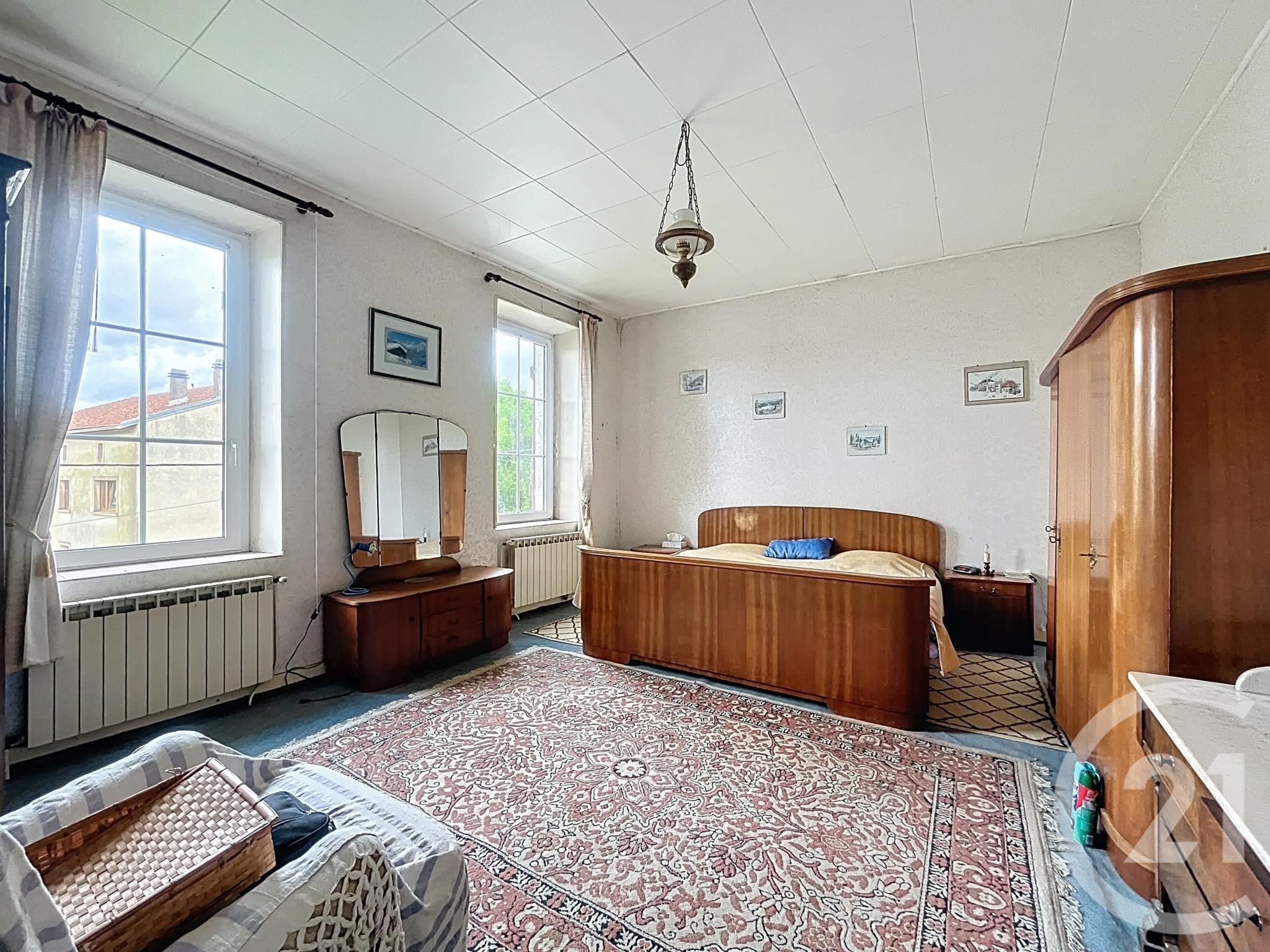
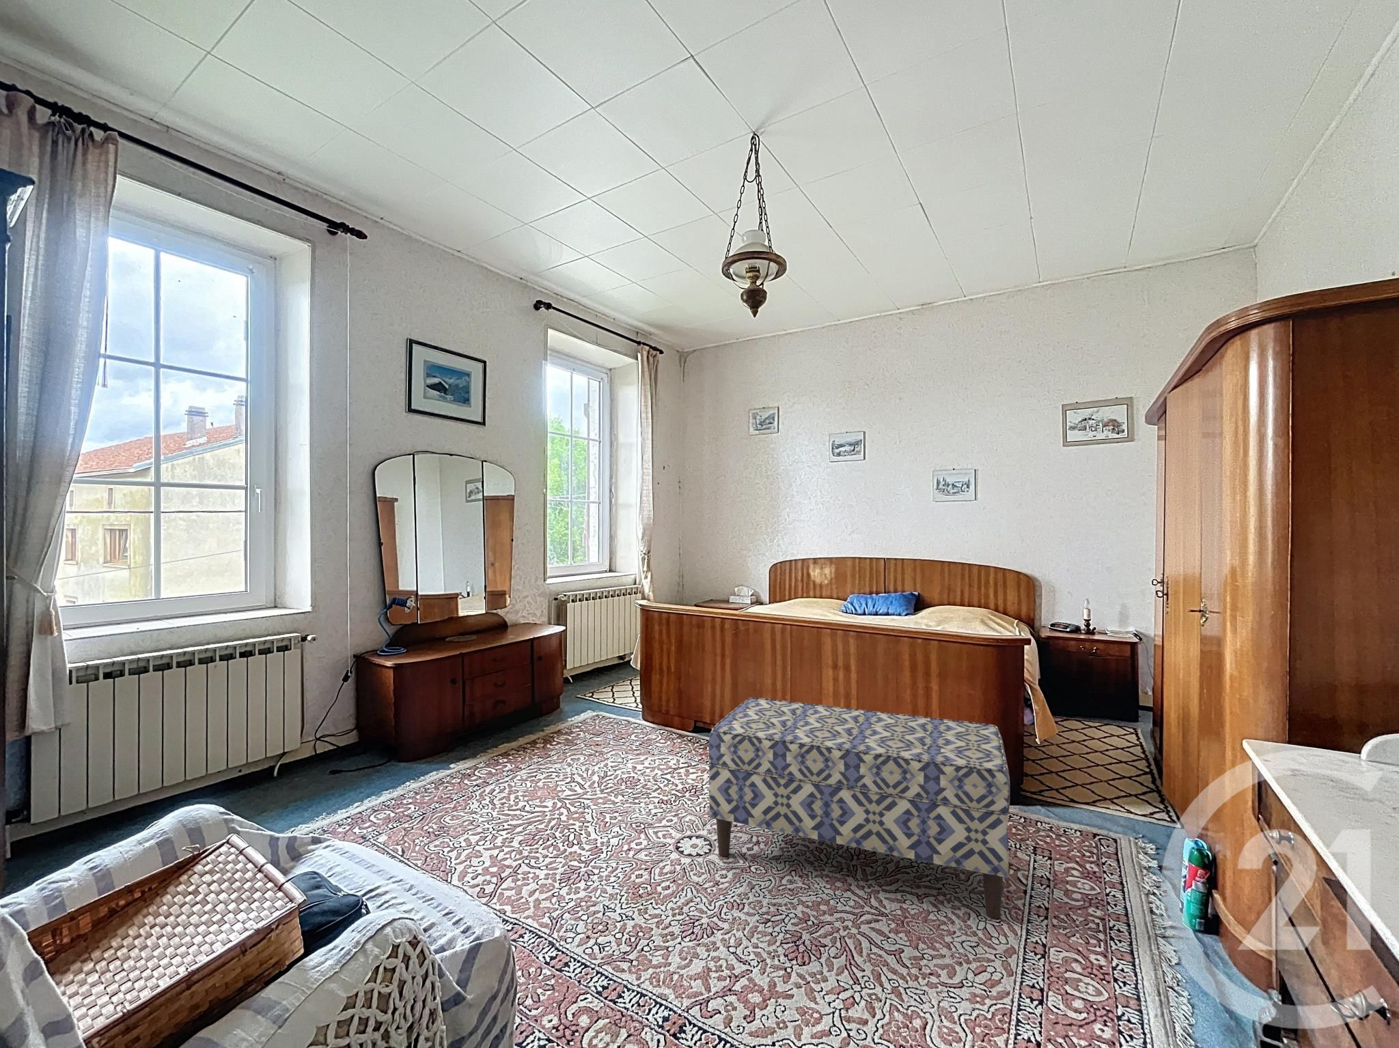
+ bench (855, 790)
